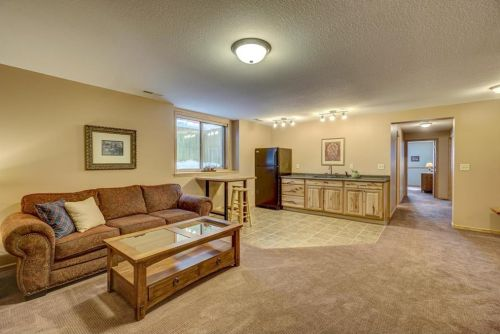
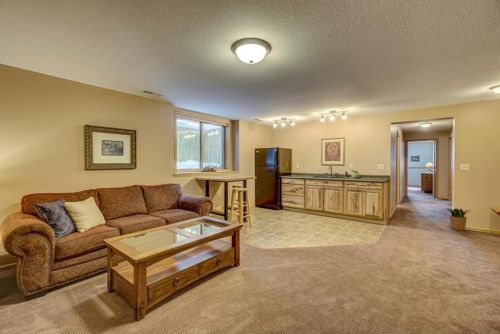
+ potted plant (458, 218)
